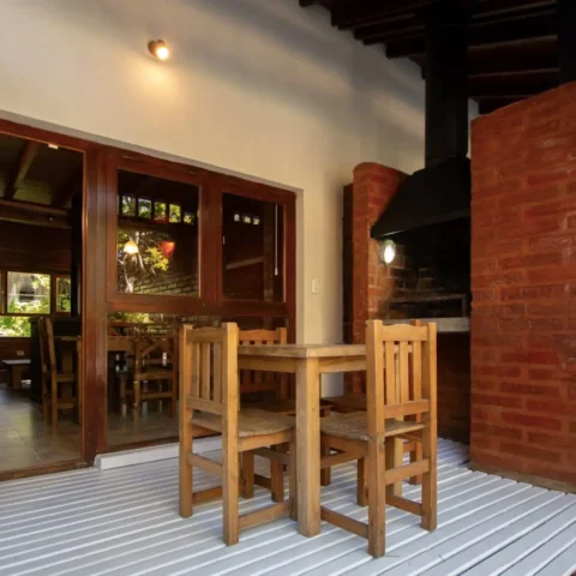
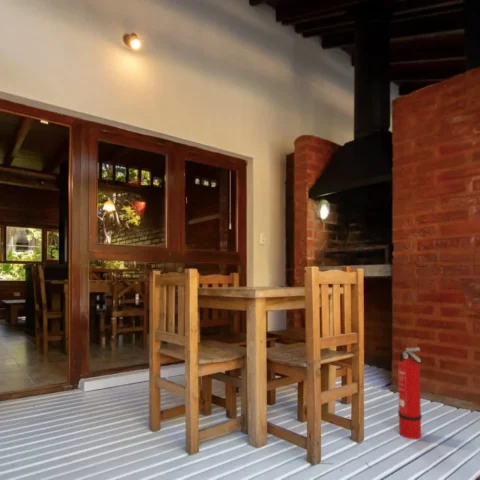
+ fire extinguisher (410, 389)
